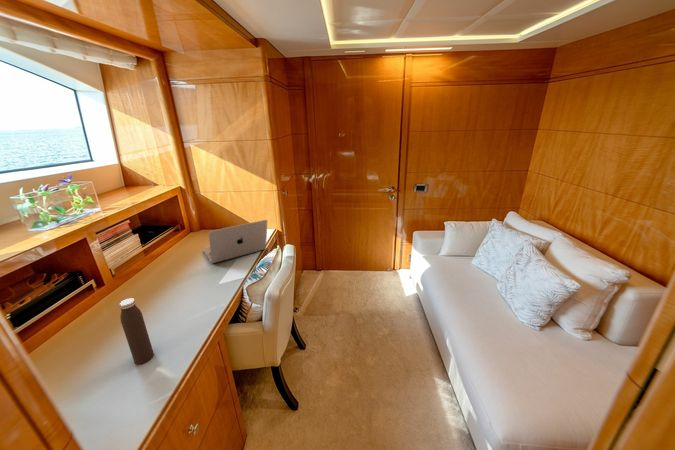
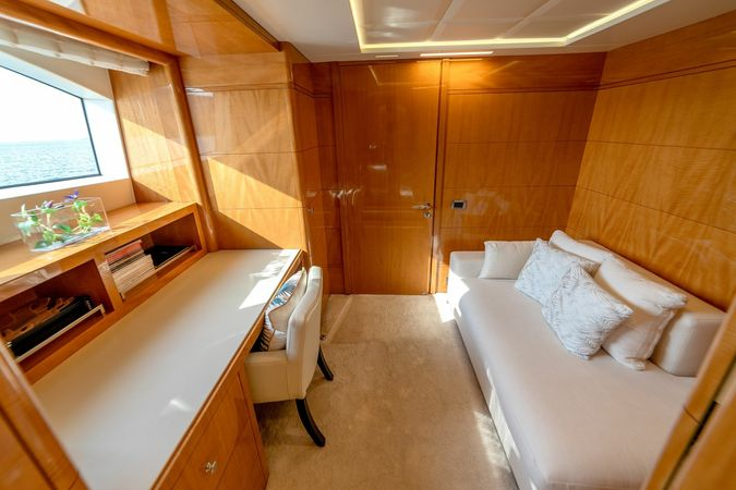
- laptop (234, 235)
- water bottle (135, 330)
